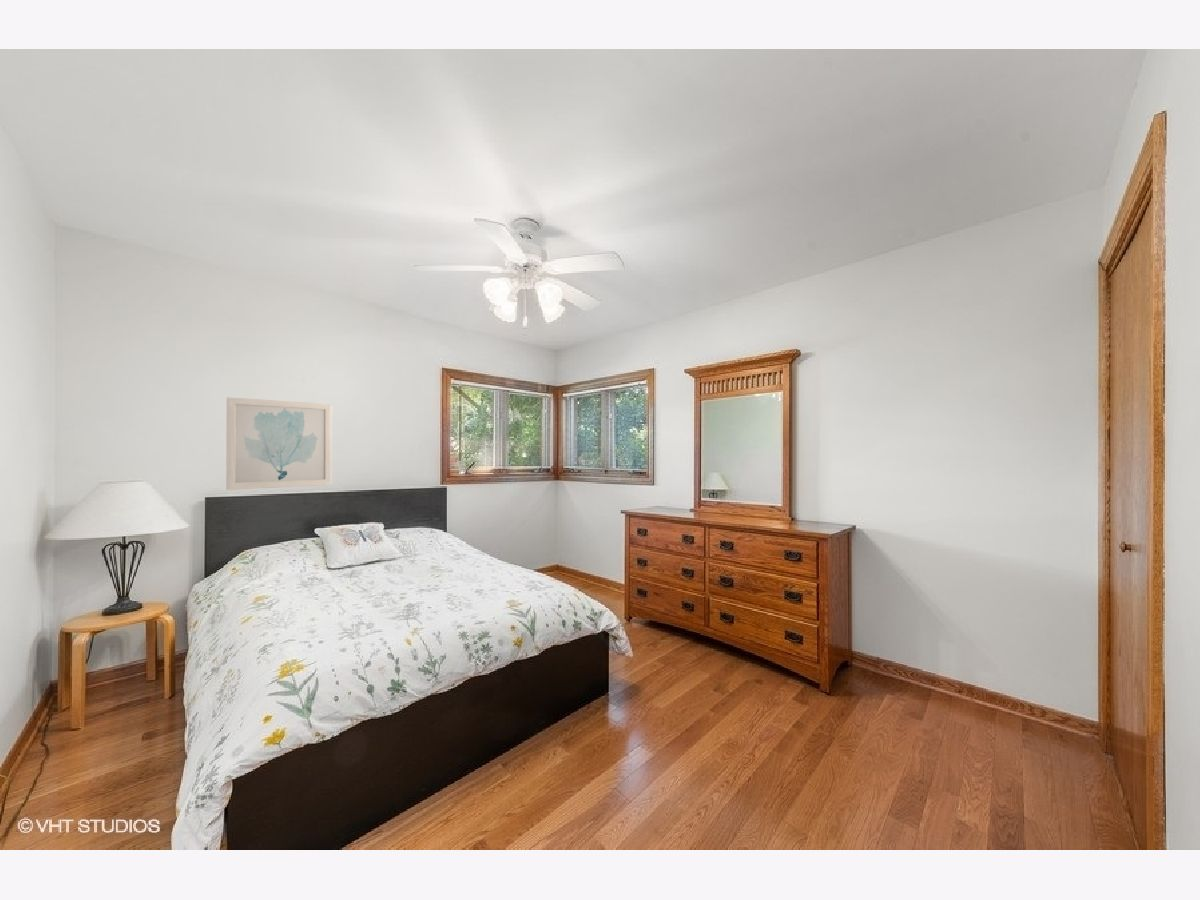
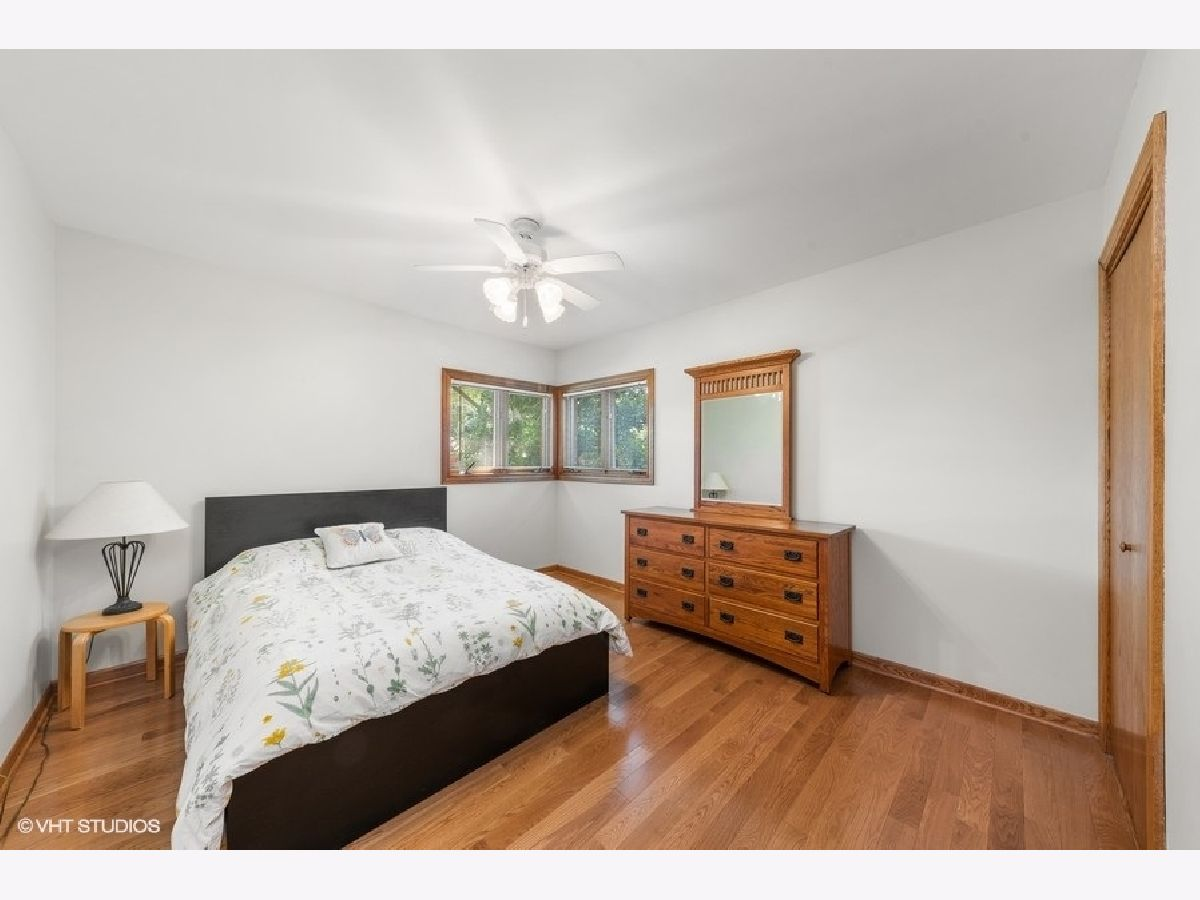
- wall art (282, 444)
